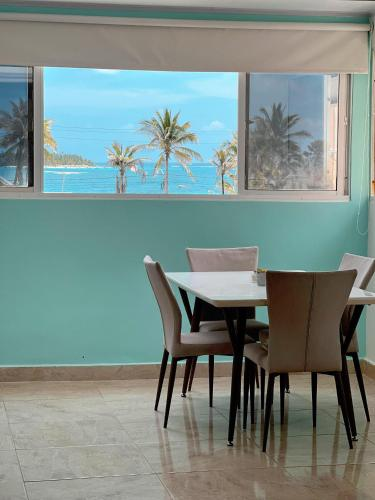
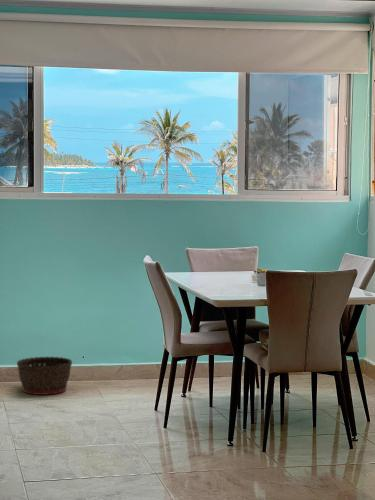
+ basket (44, 375)
